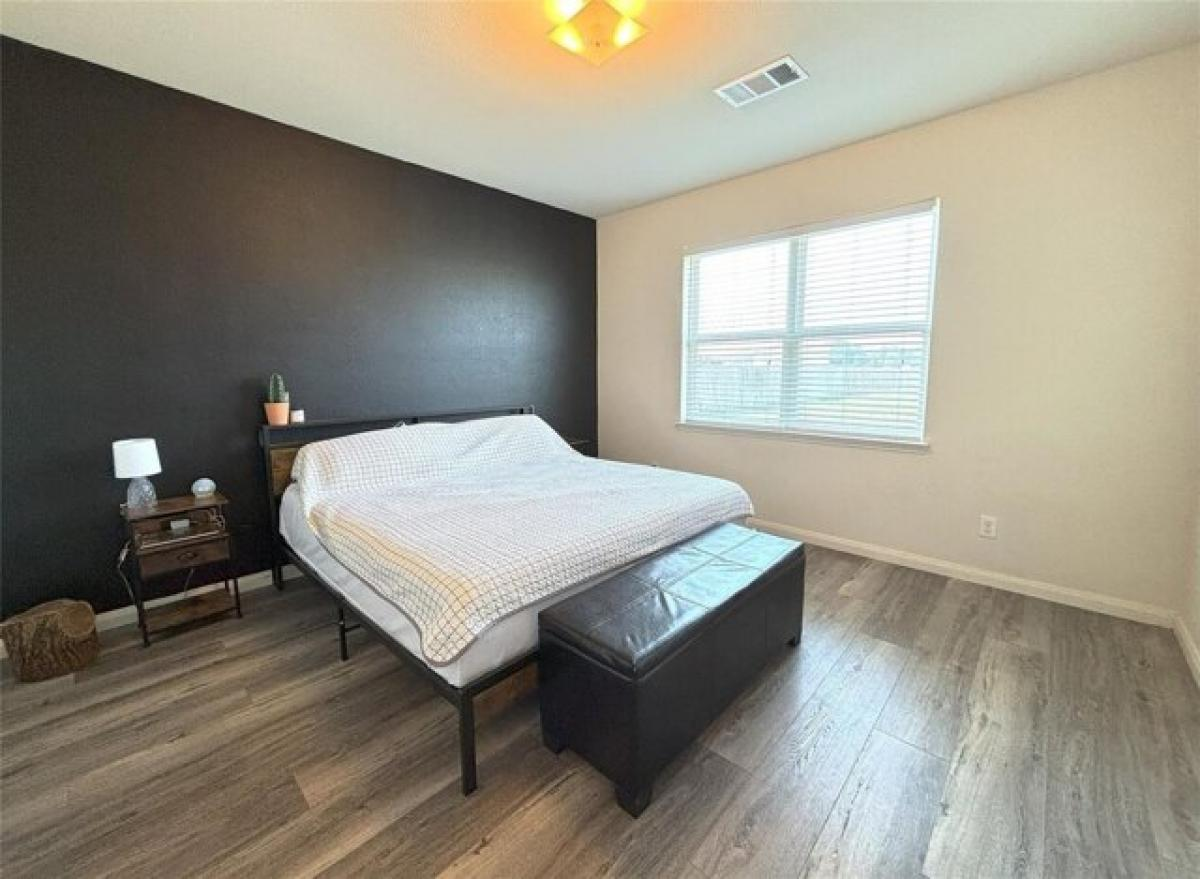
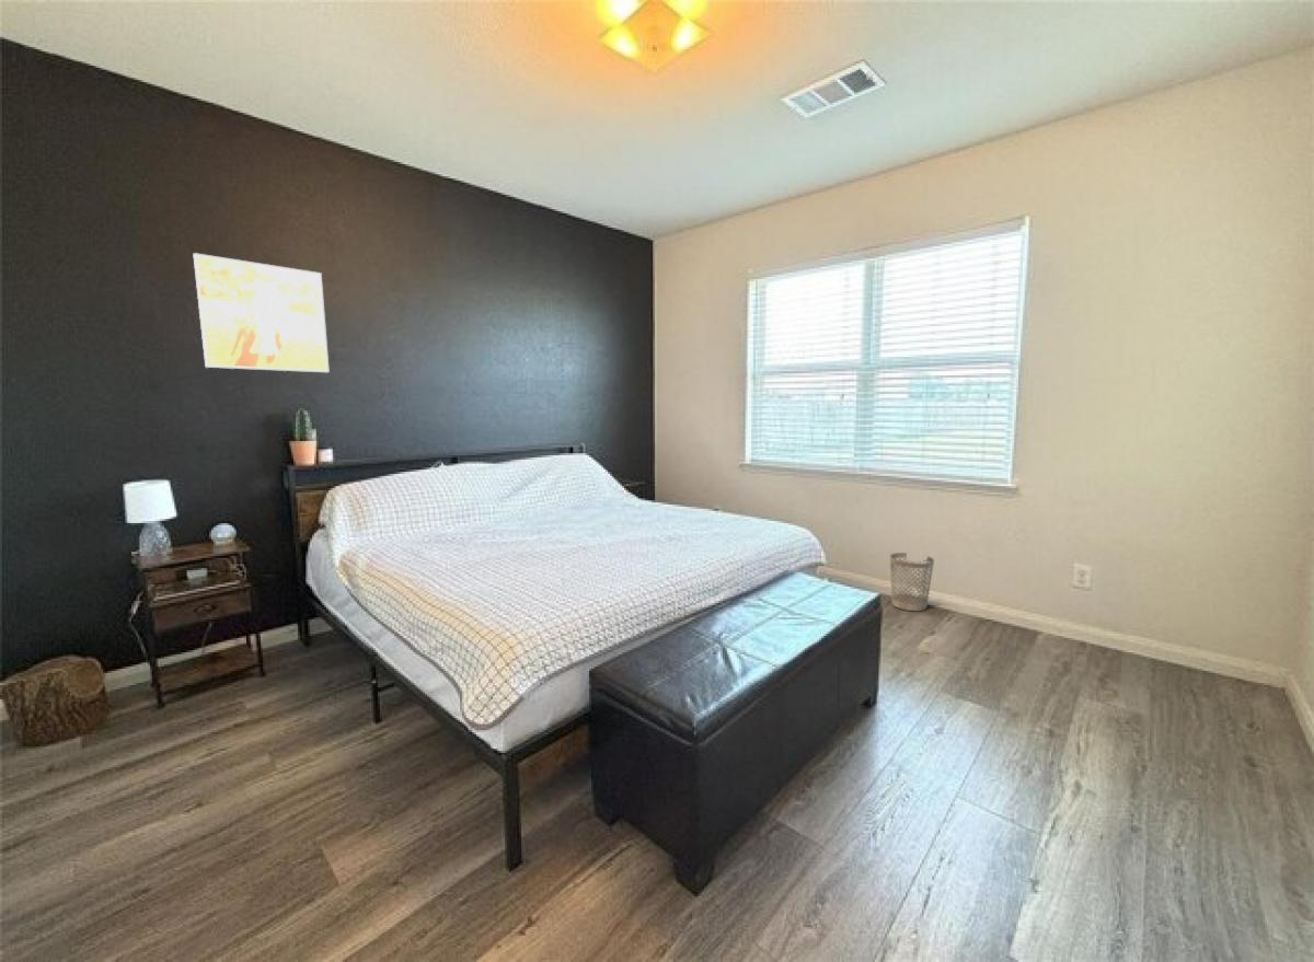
+ wastebasket (910, 581)
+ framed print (266, 317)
